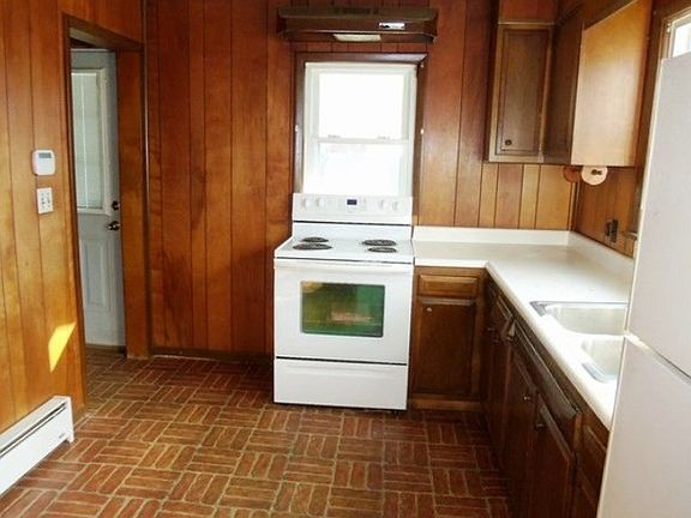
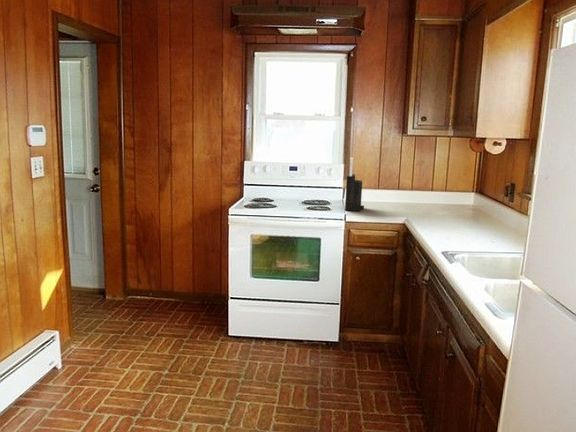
+ knife block (355, 183)
